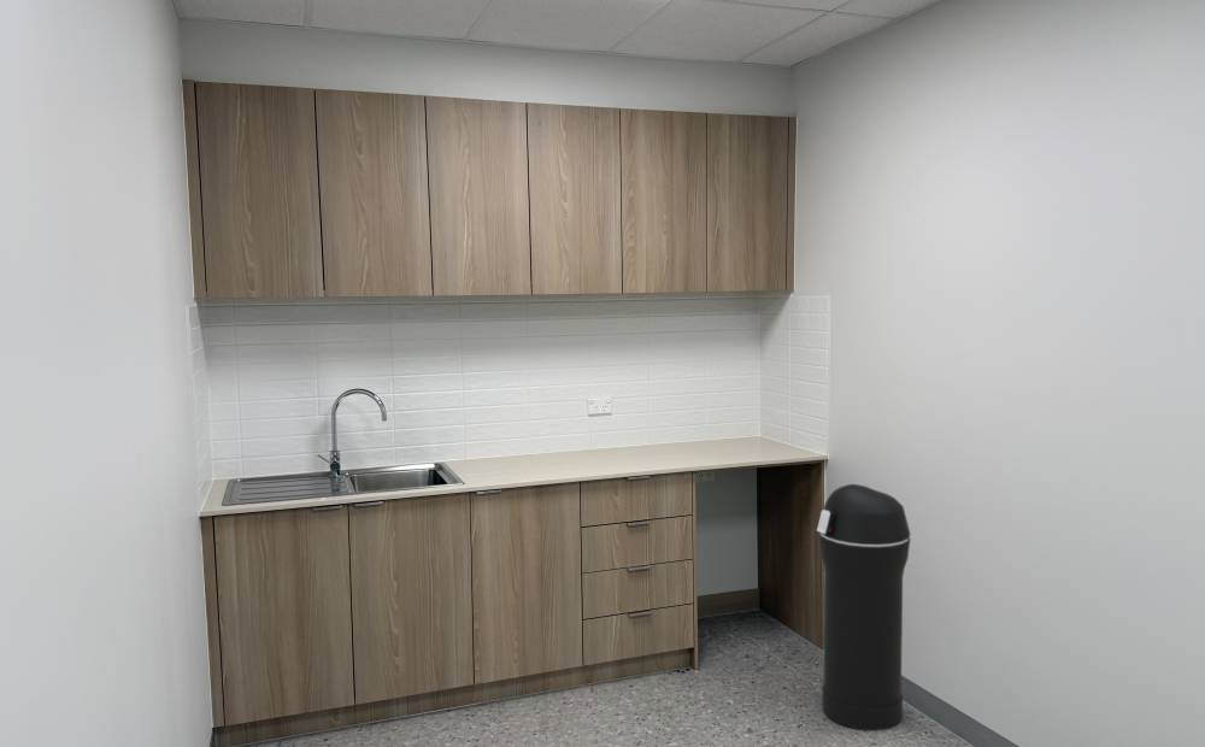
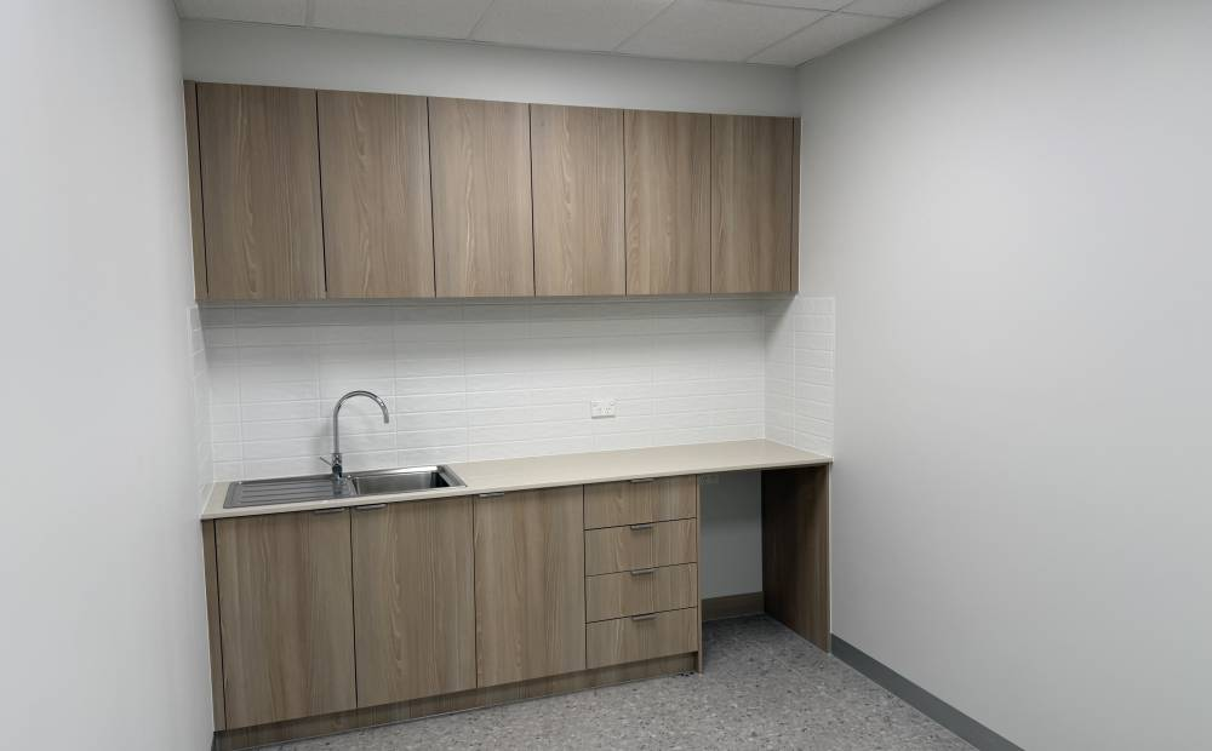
- trash can (859, 599)
